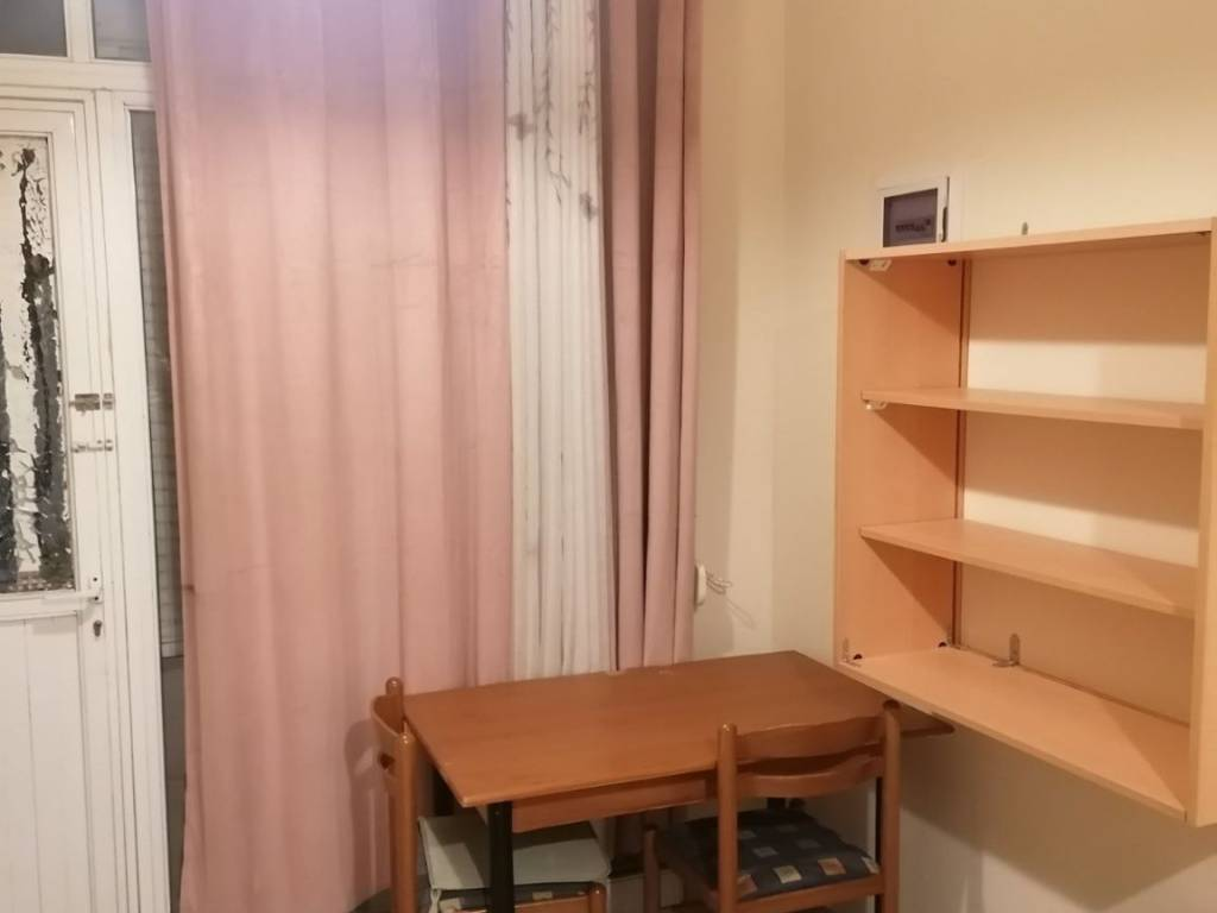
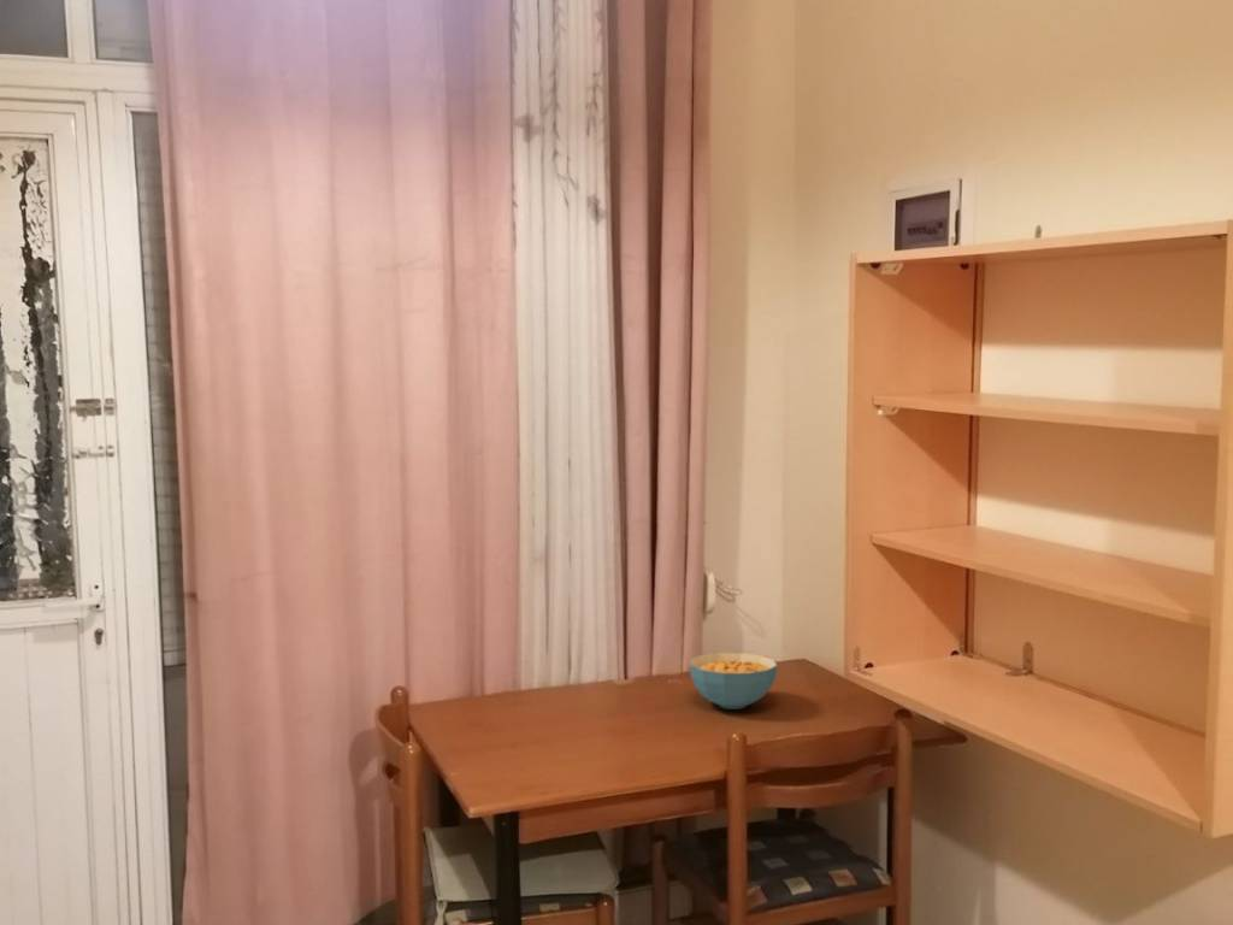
+ cereal bowl (732, 683)
